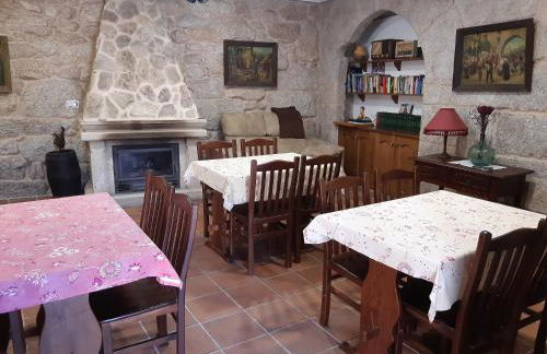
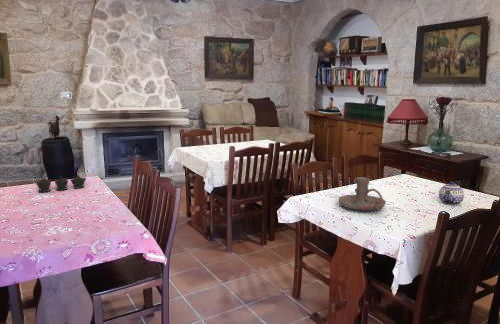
+ sugar bowl (61, 182)
+ teapot (451, 192)
+ candle holder (365, 194)
